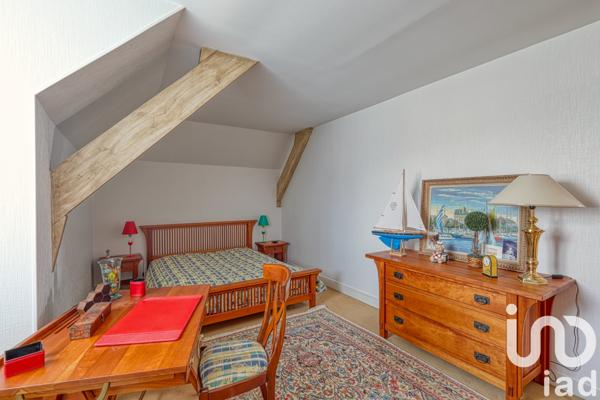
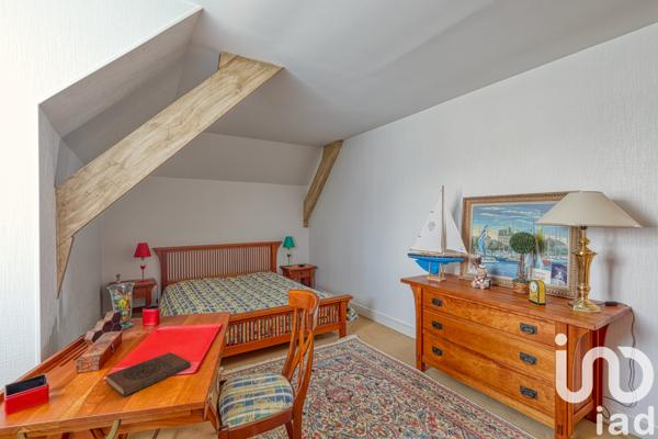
+ book (149, 371)
